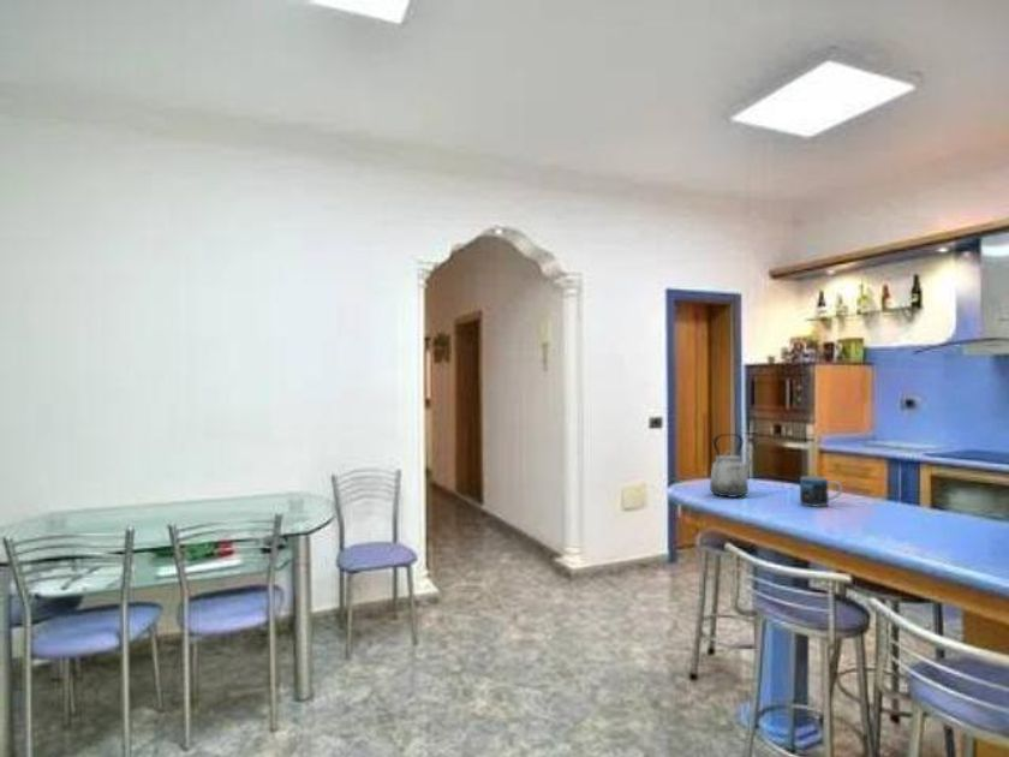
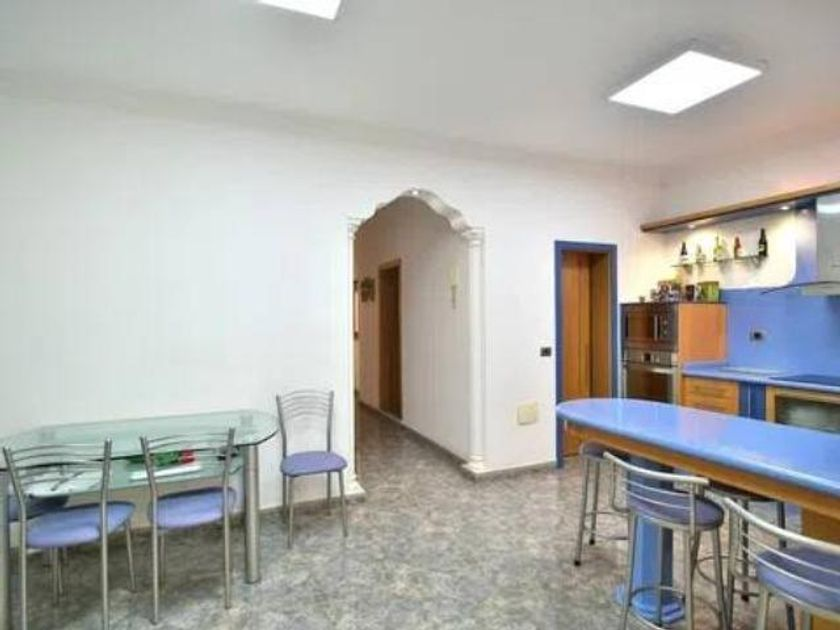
- kettle (734, 464)
- mug (820, 491)
